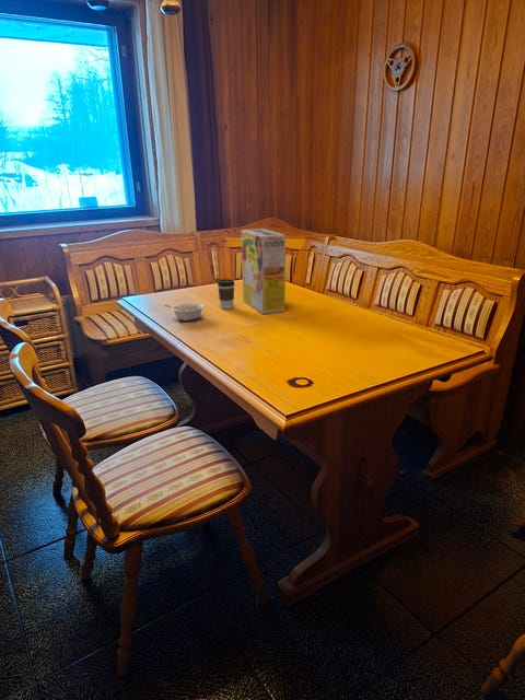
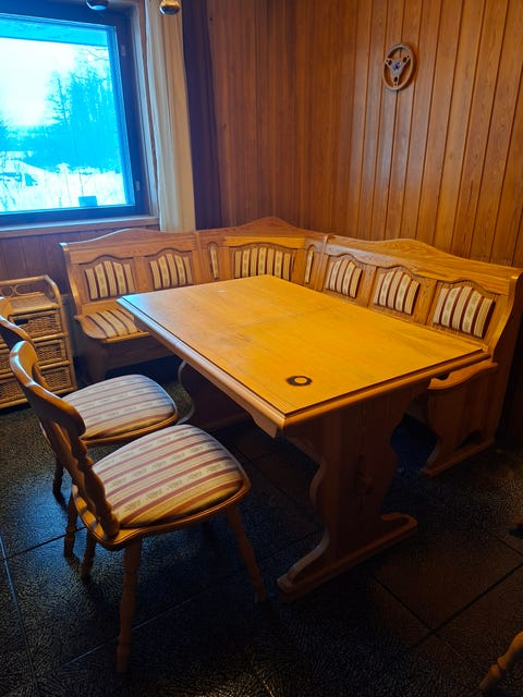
- cereal box (262, 269)
- legume (187, 311)
- coffee cup (226, 294)
